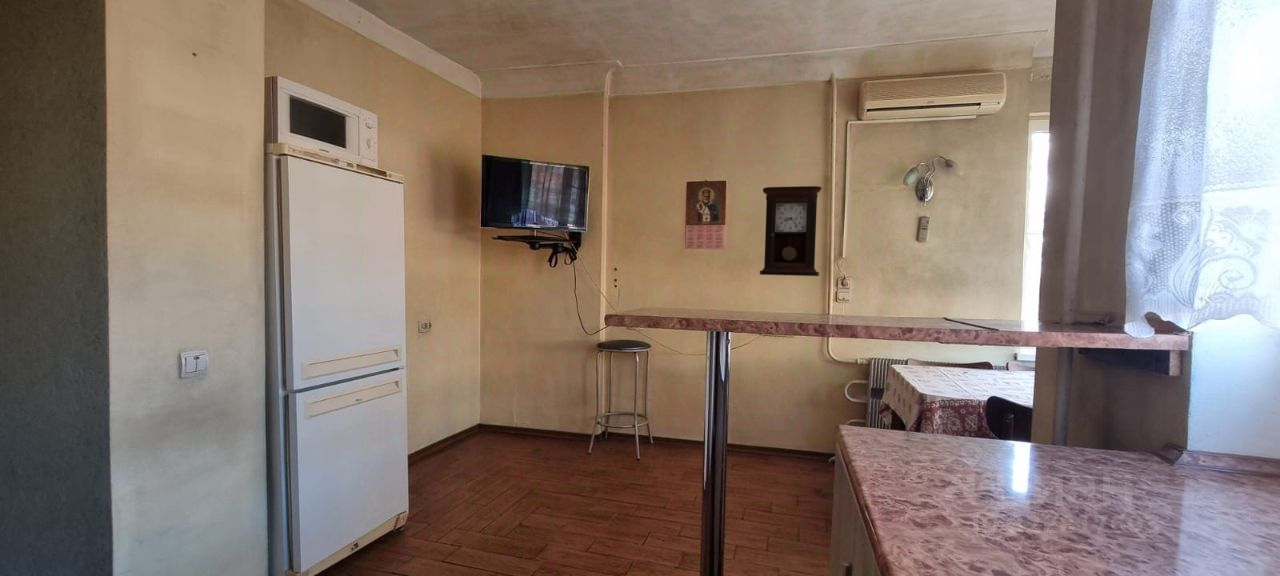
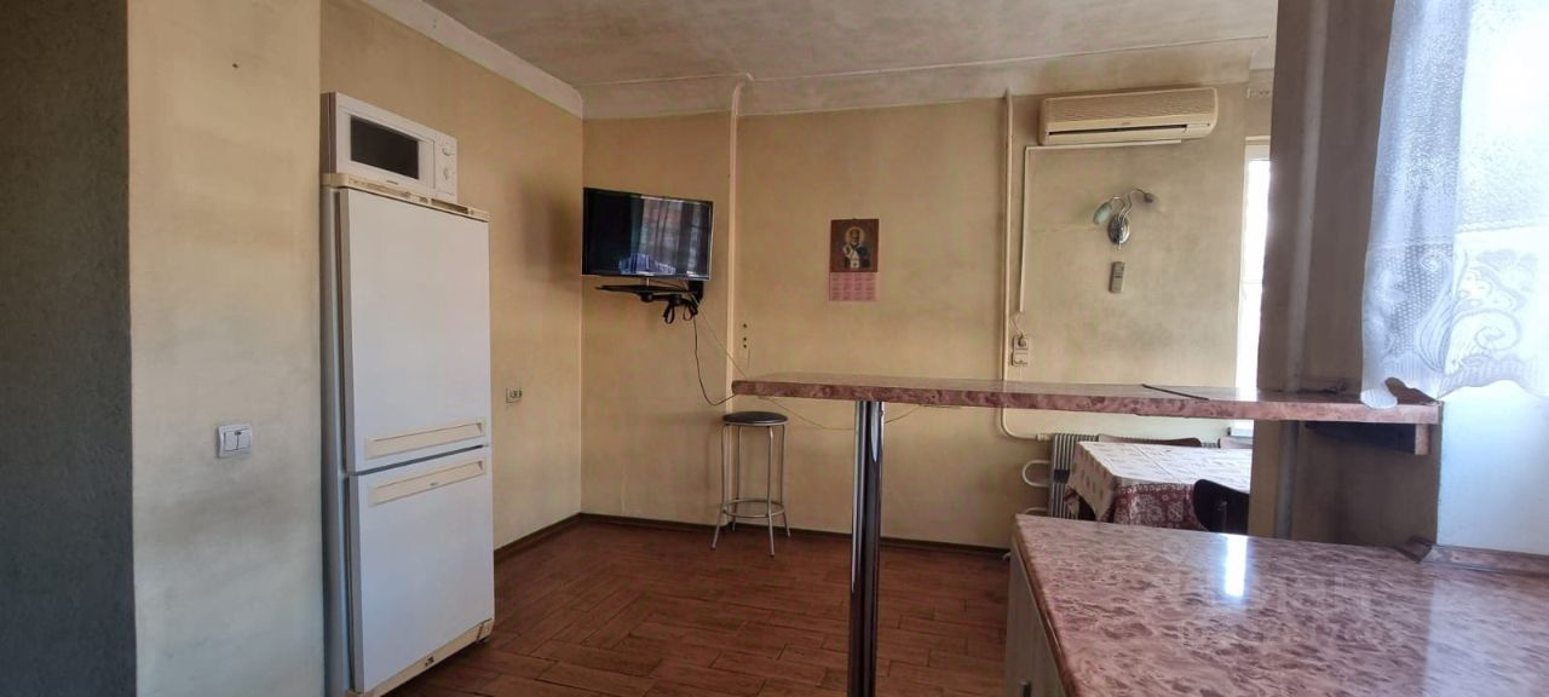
- pendulum clock (790, 231)
